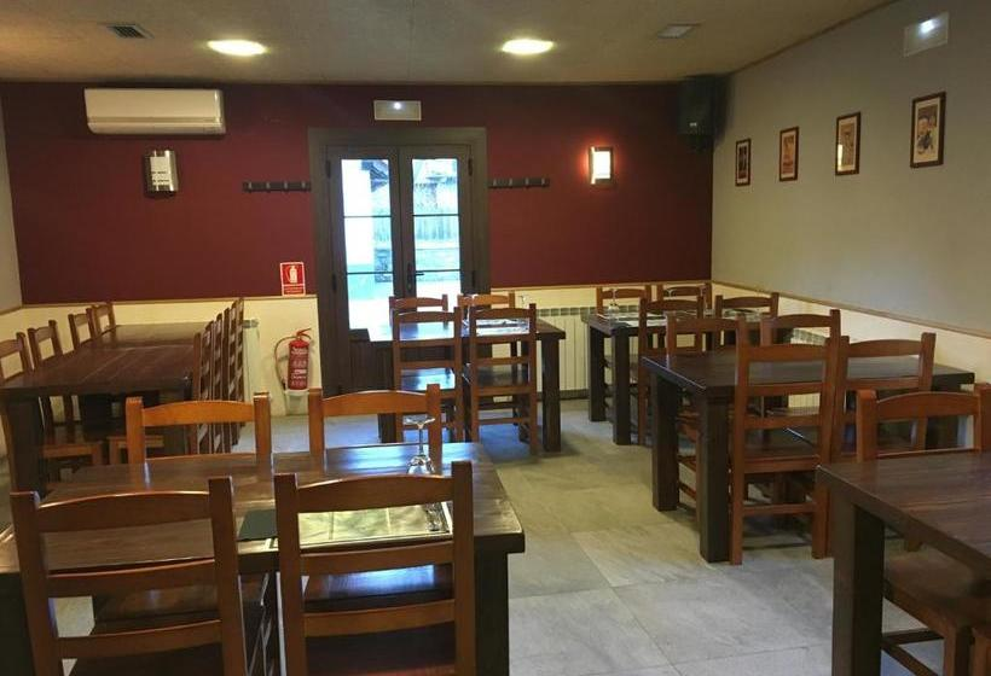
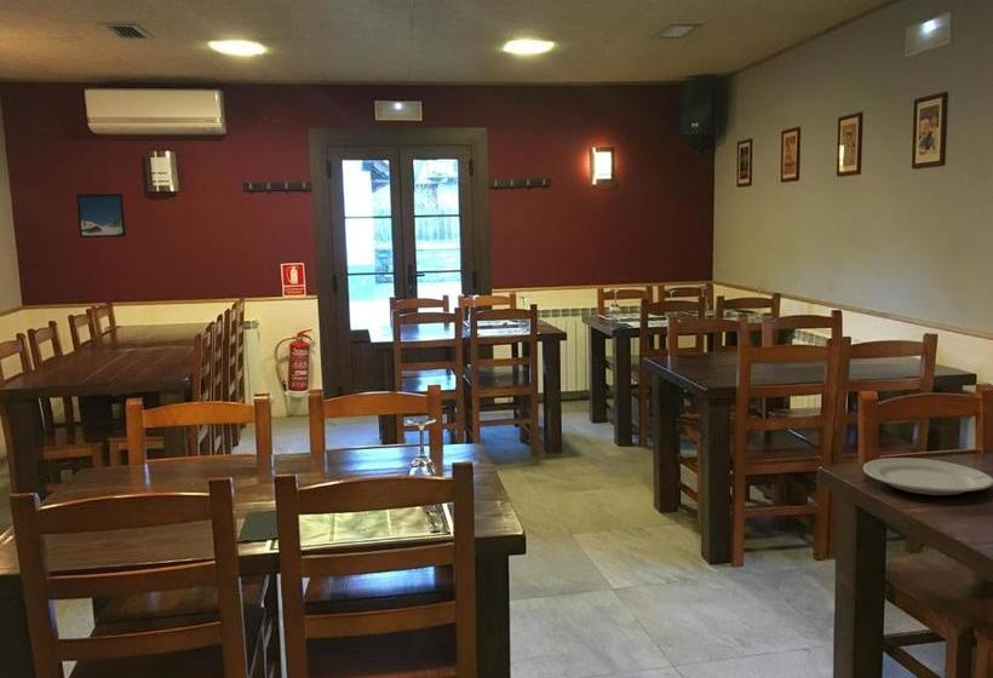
+ chinaware (925, 477)
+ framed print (101, 216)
